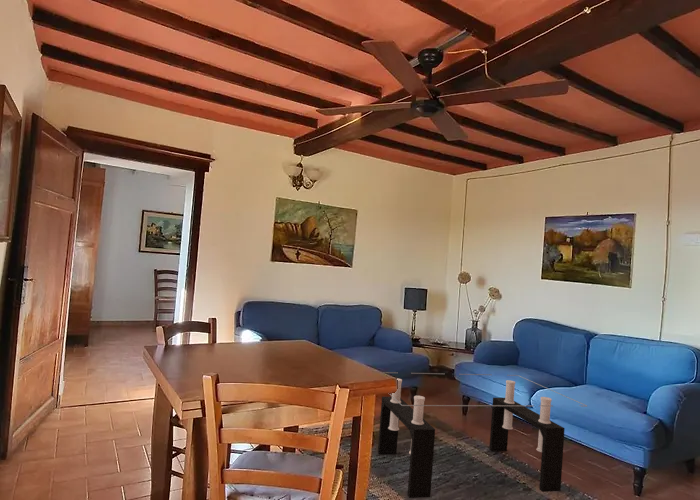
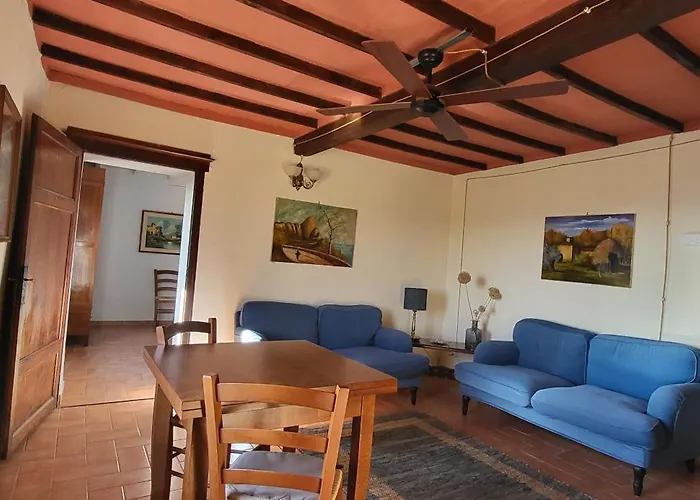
- coffee table (466, 405)
